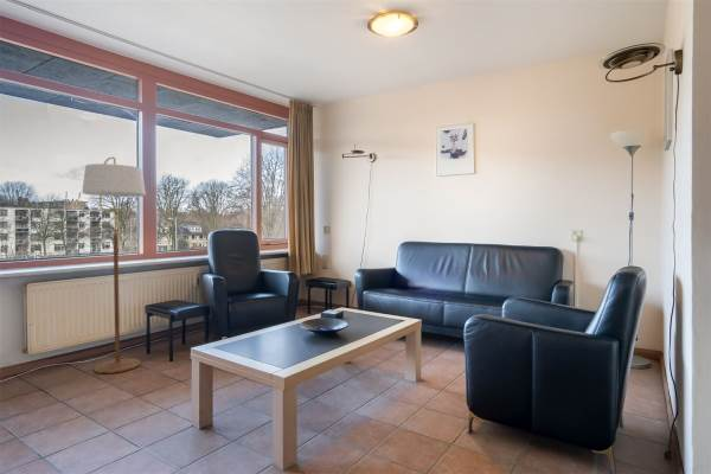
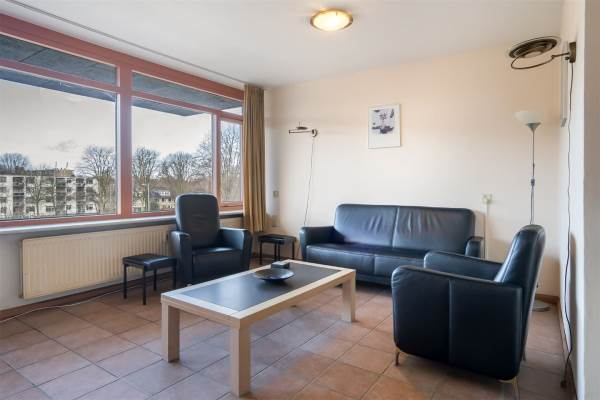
- floor lamp (114, 261)
